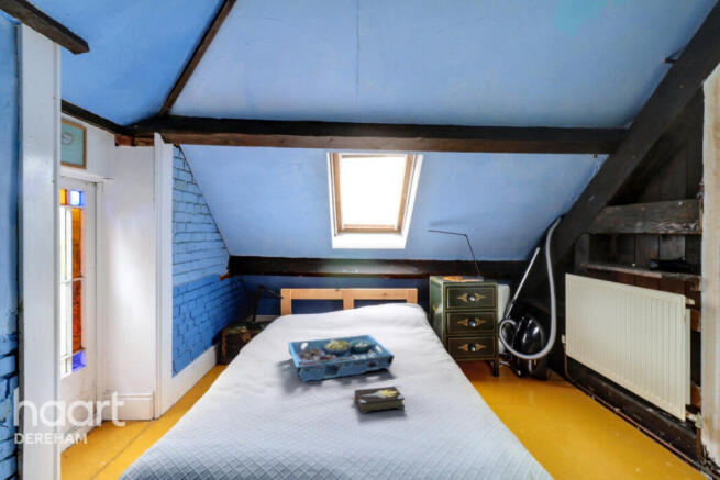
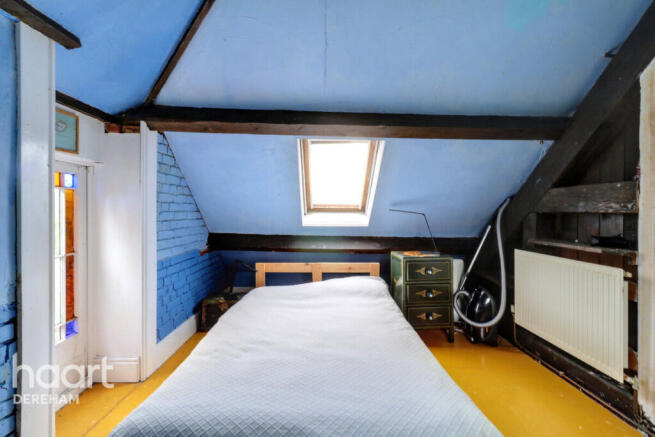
- serving tray (337, 354)
- hardback book (378, 398)
